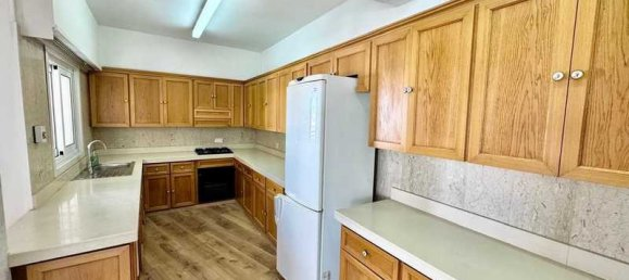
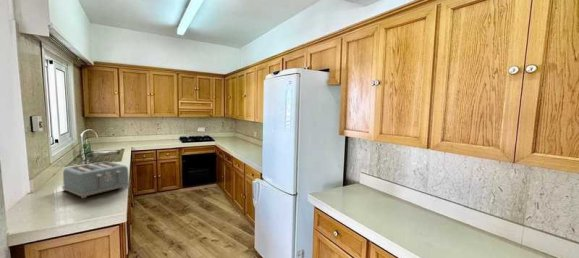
+ toaster (98, 177)
